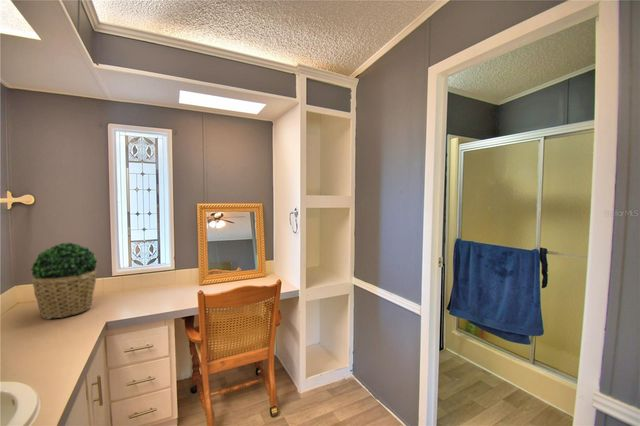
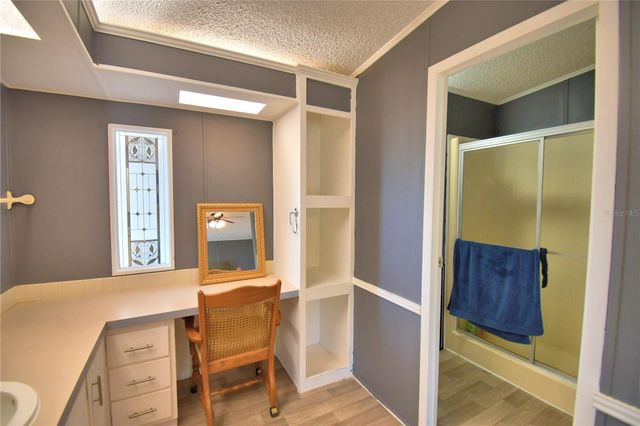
- potted plant (66, 277)
